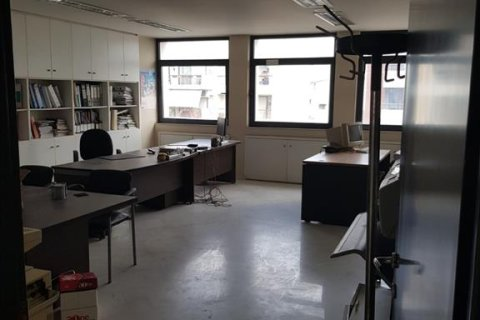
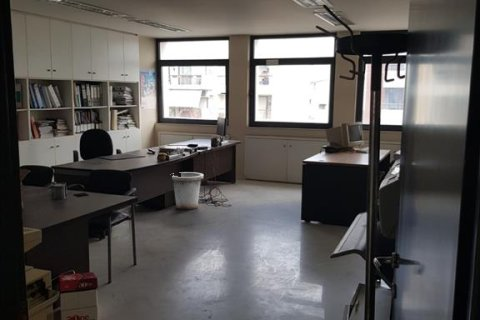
+ trash can (187, 191)
